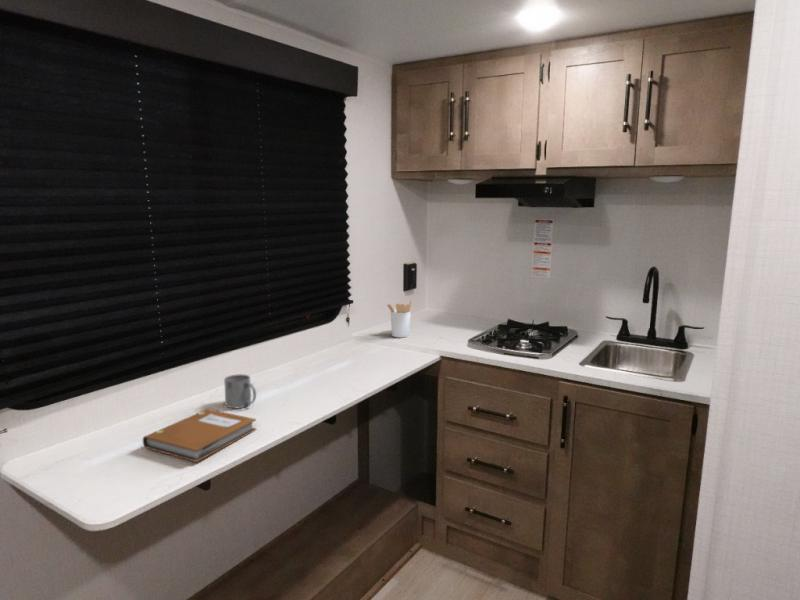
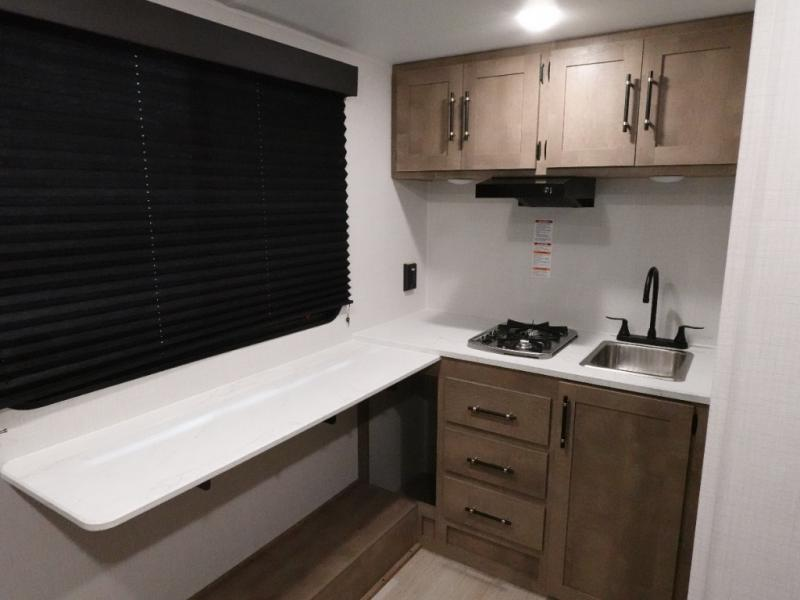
- notebook (203, 431)
- mug (241, 392)
- utensil holder (401, 318)
